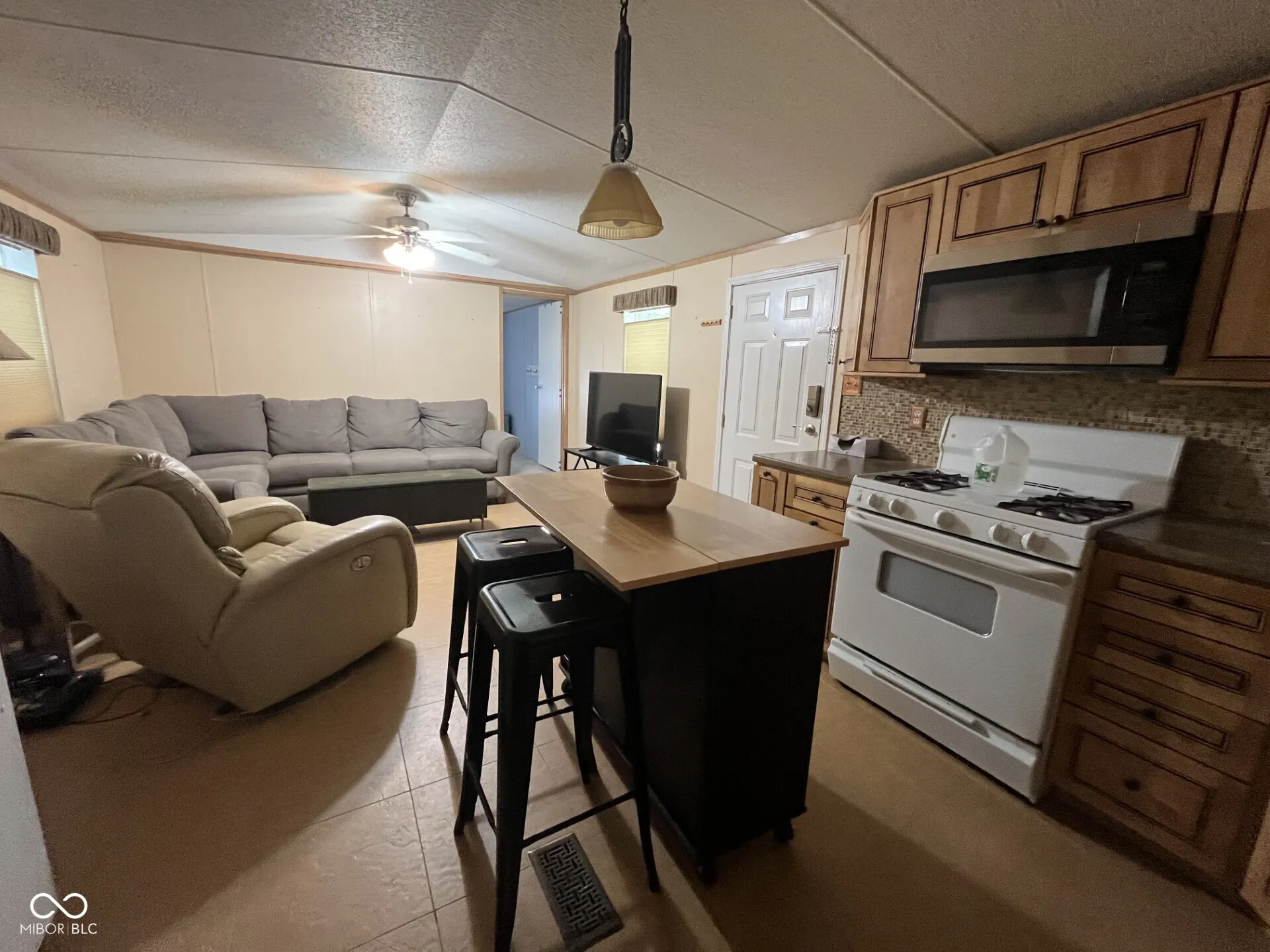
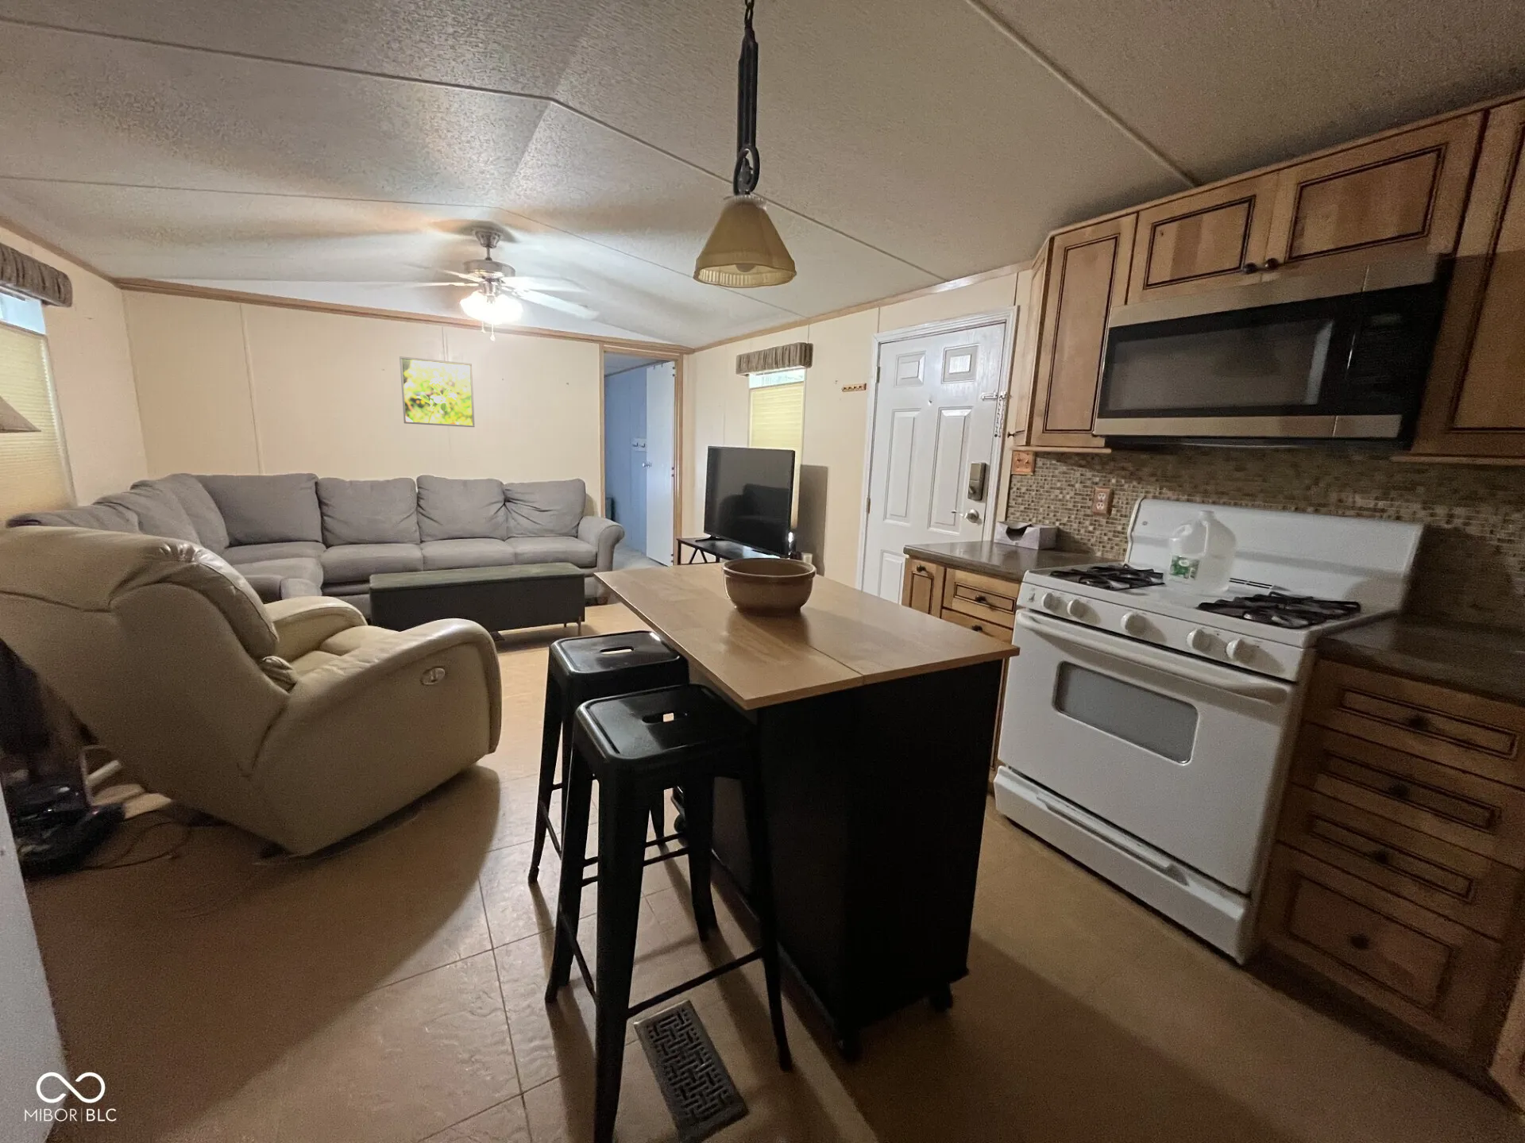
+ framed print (437, 393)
